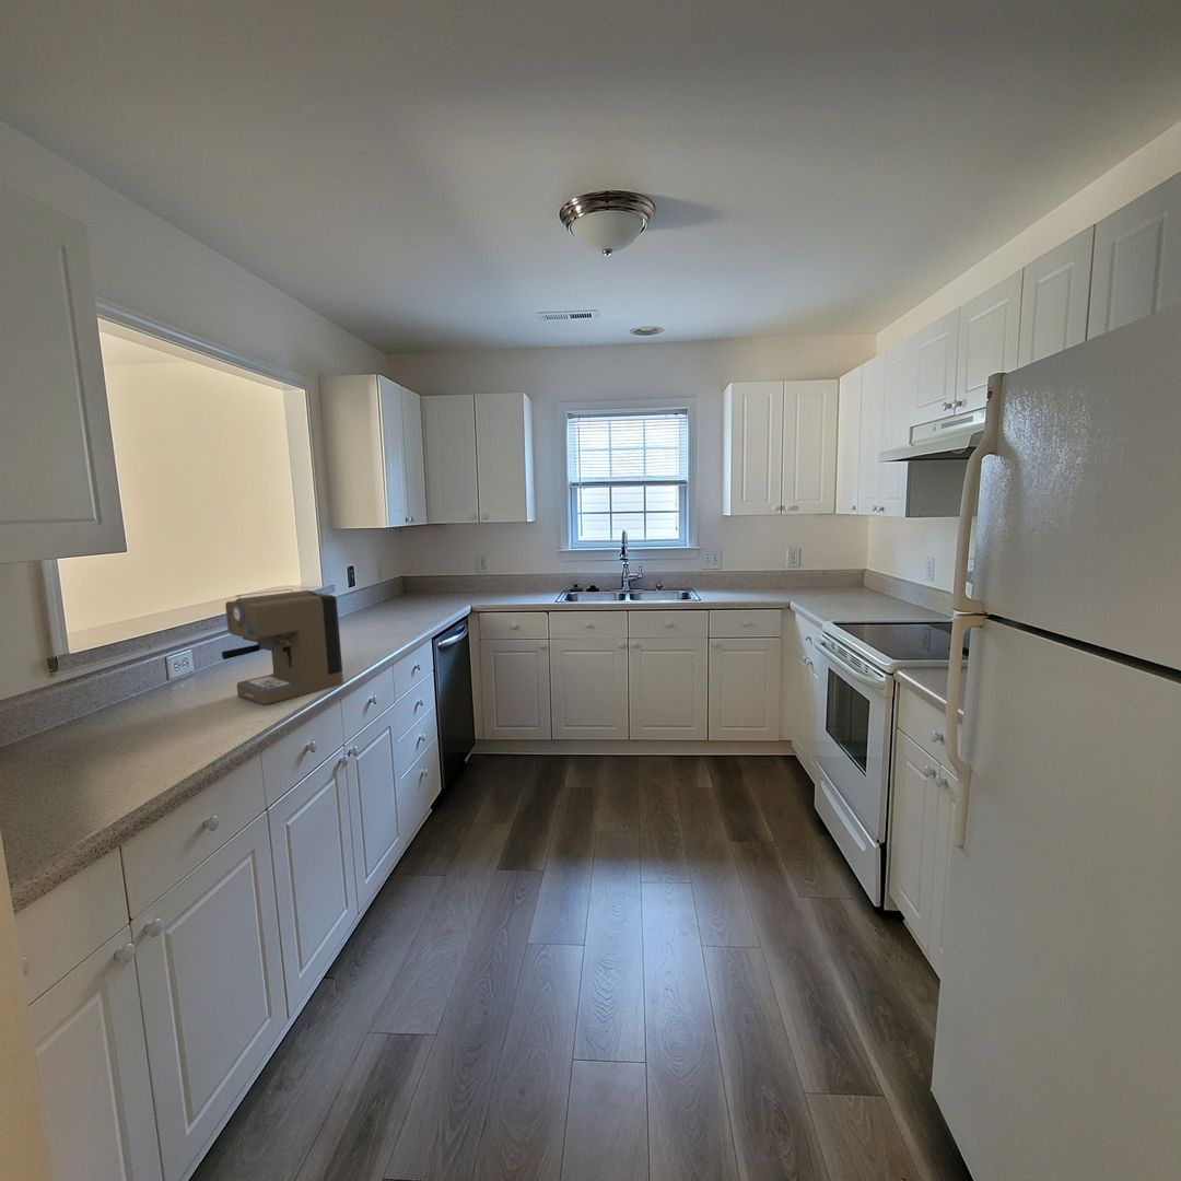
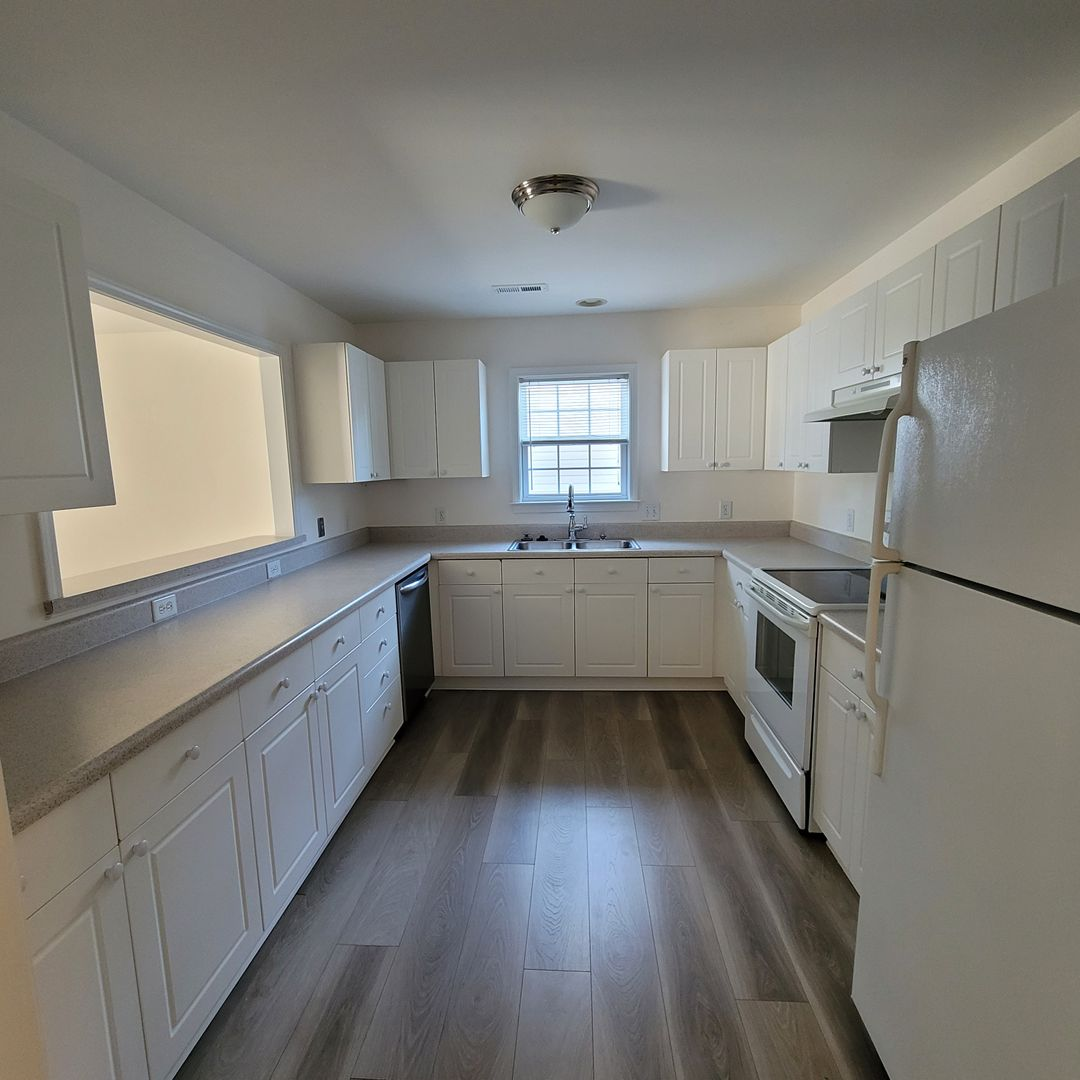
- coffee maker (281, 643)
